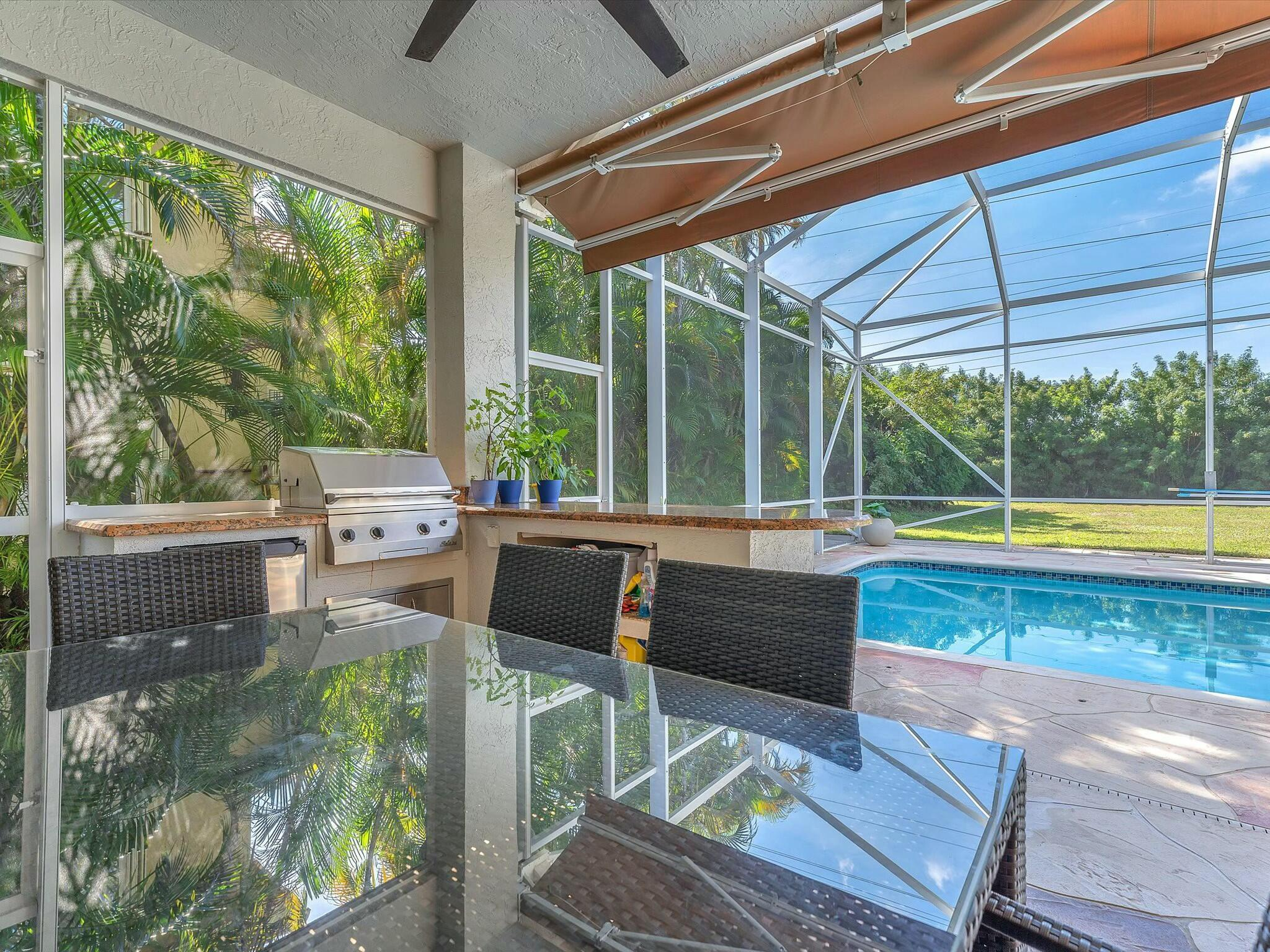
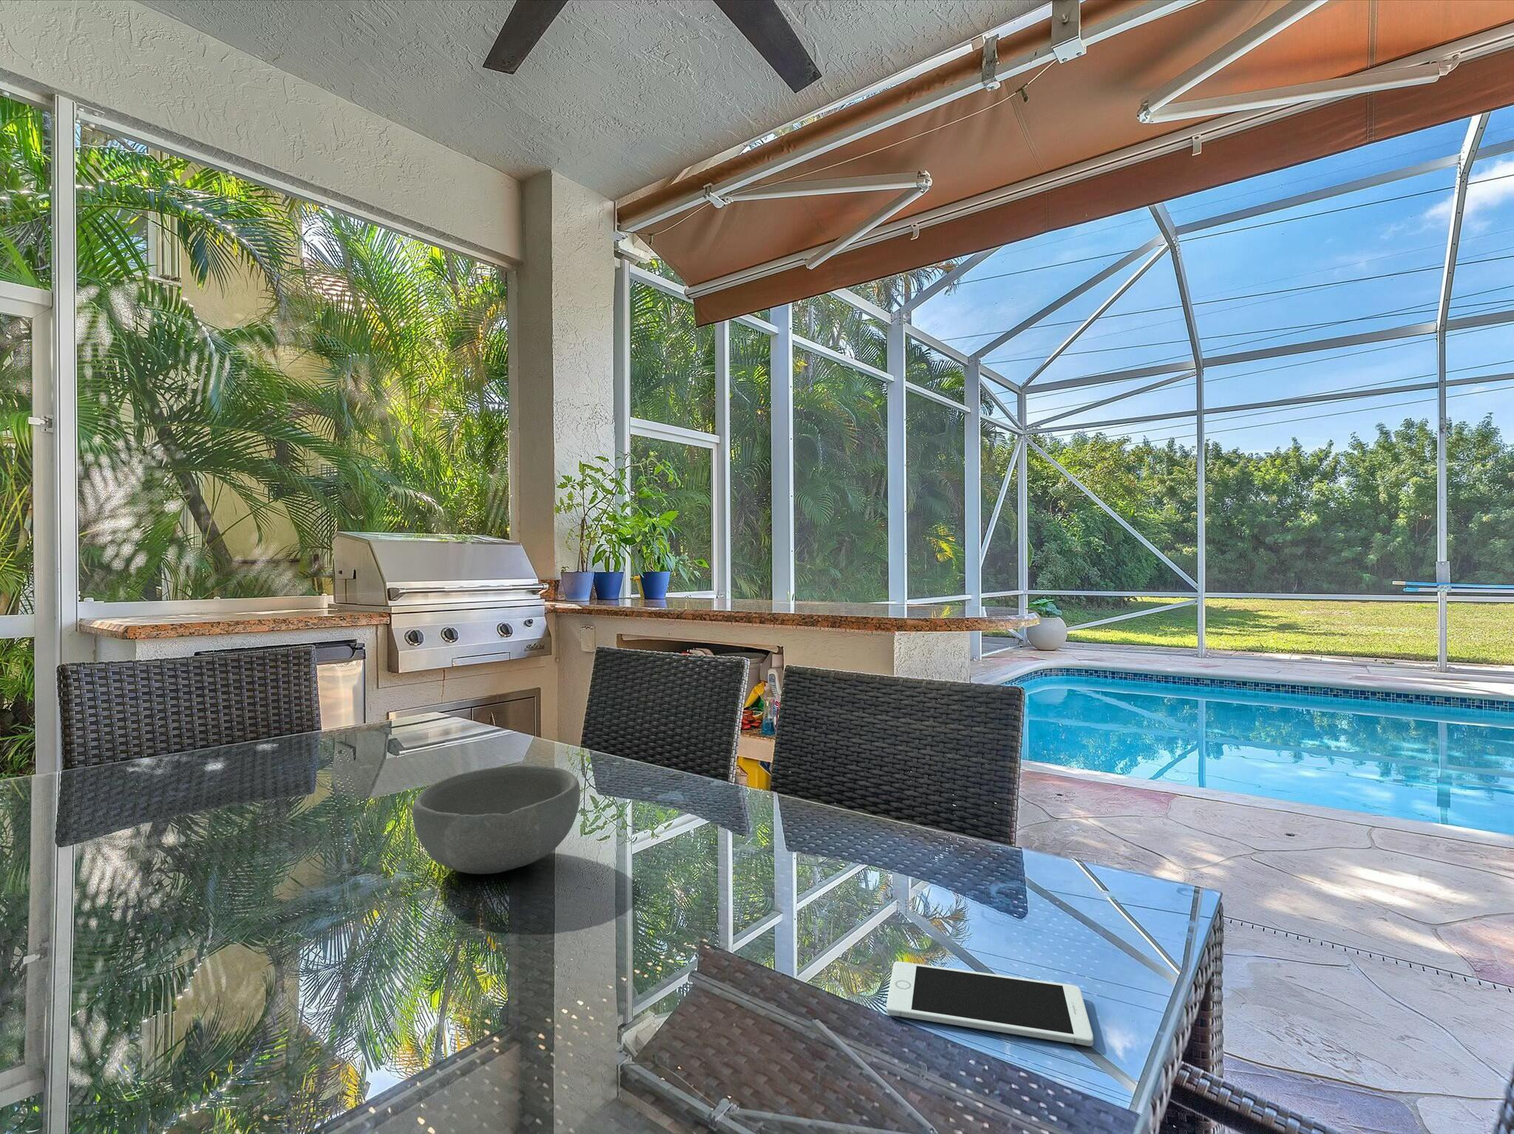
+ cell phone (985, 999)
+ bowl (500, 824)
